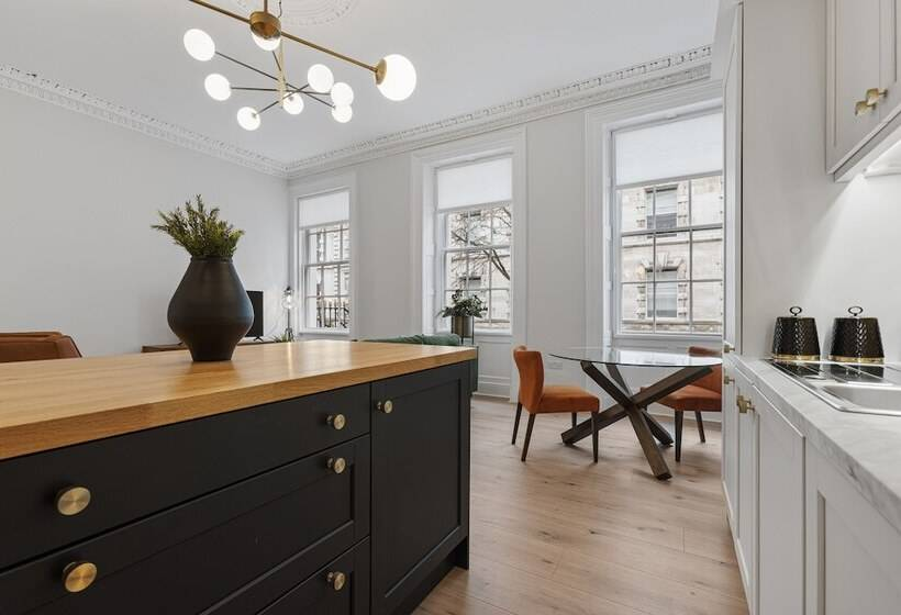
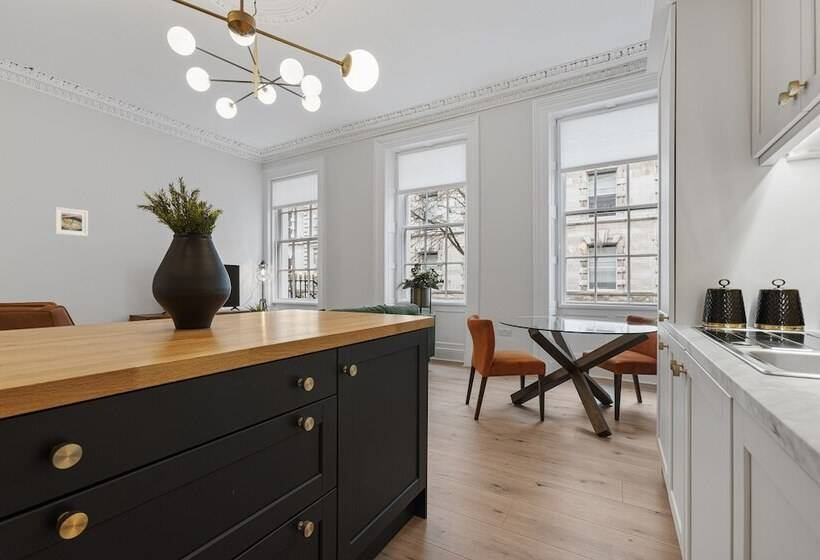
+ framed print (71, 222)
